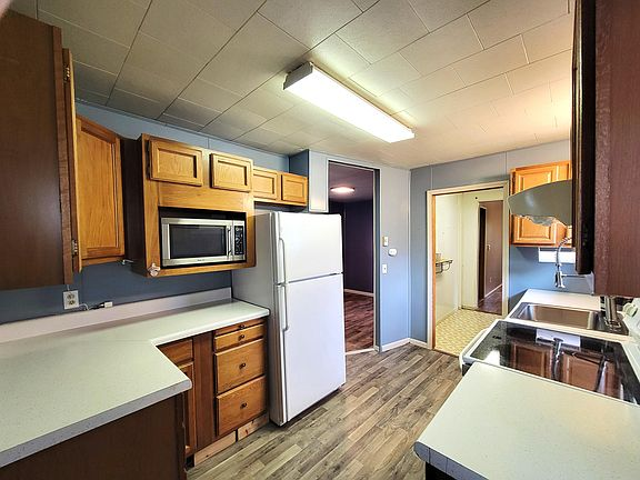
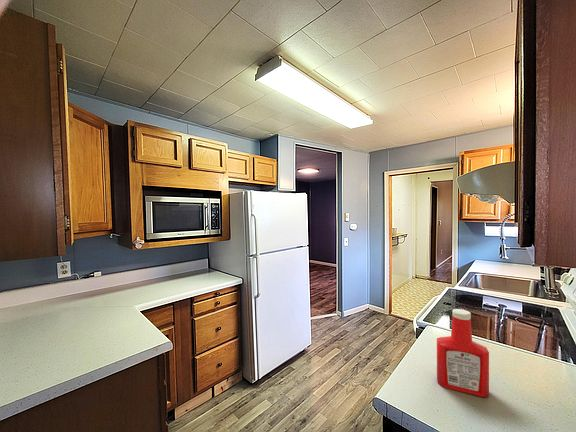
+ soap bottle (461, 349)
